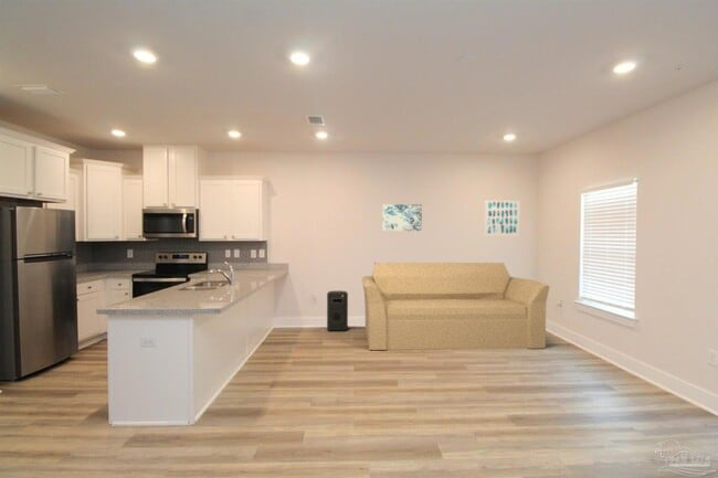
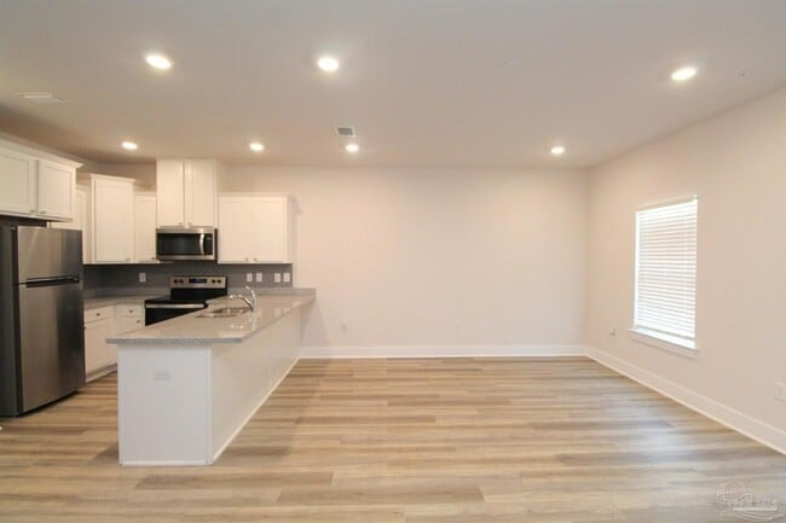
- sofa (445, 300)
- wall art (401, 217)
- wall art (501, 217)
- speaker (337, 310)
